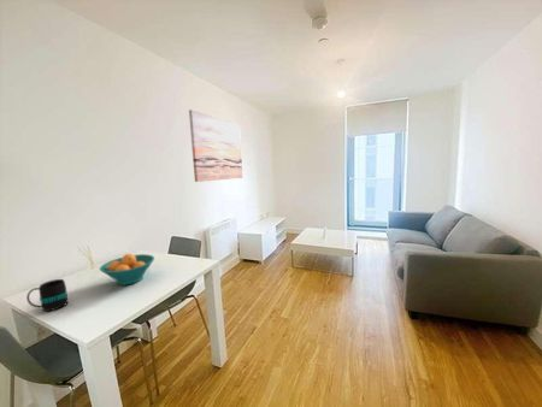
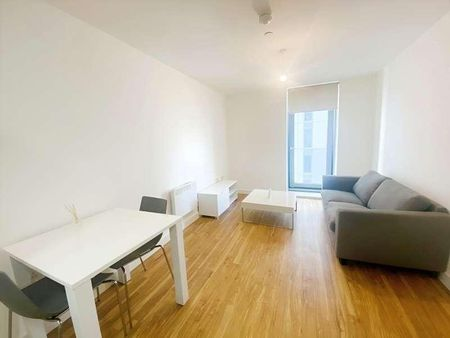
- mug (47, 296)
- wall art (219, 149)
- fruit bowl (129, 266)
